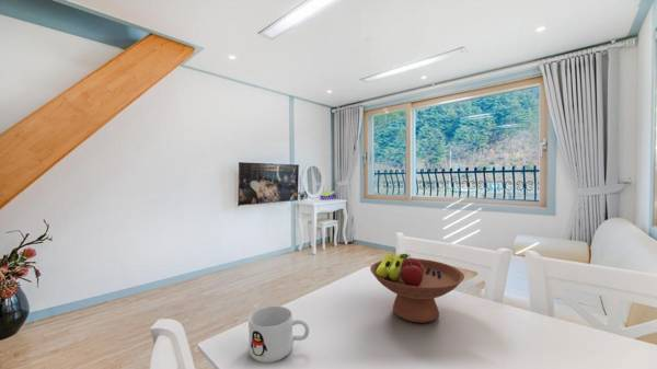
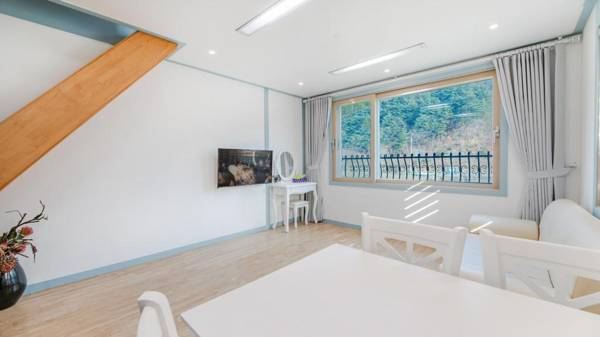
- fruit bowl (415, 282)
- mug (279, 332)
